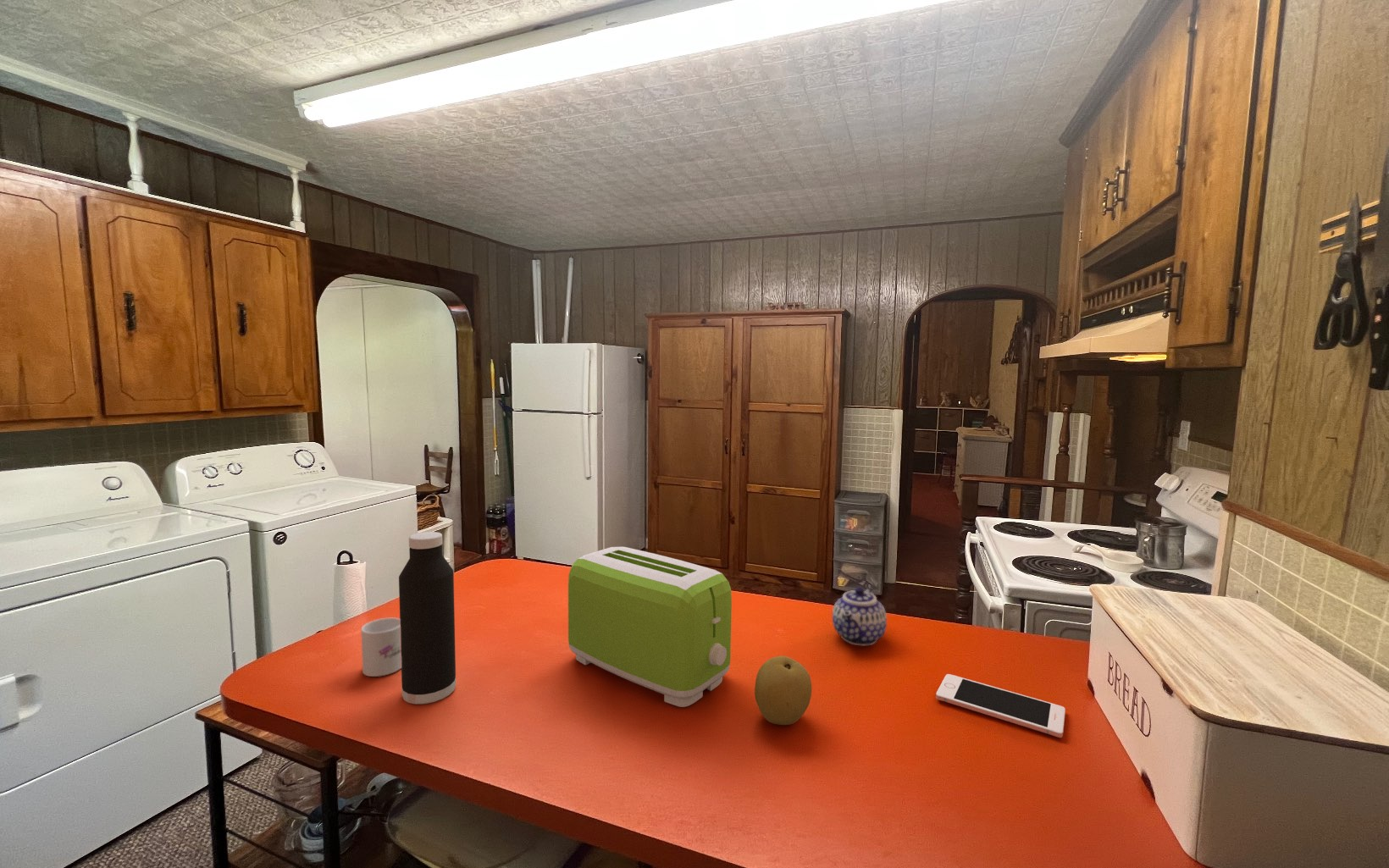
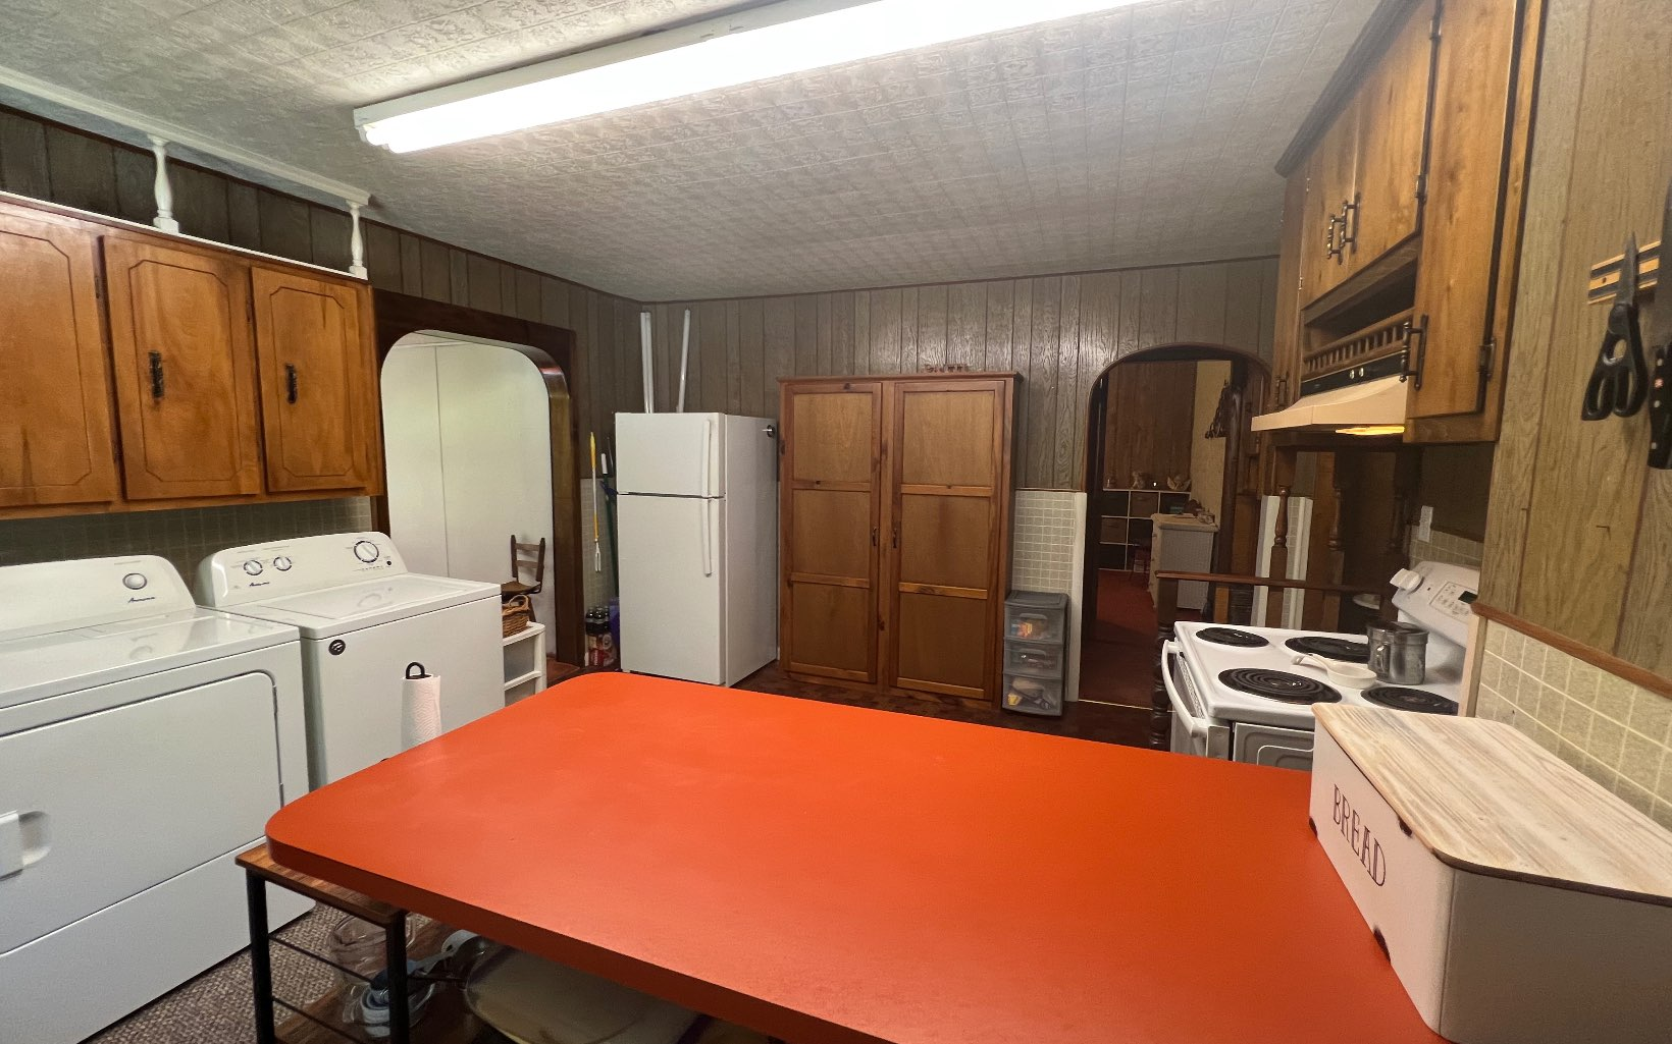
- toaster (647, 616)
- mug (390, 643)
- teapot (859, 612)
- cell phone (999, 703)
- fruit (783, 690)
- water bottle (428, 614)
